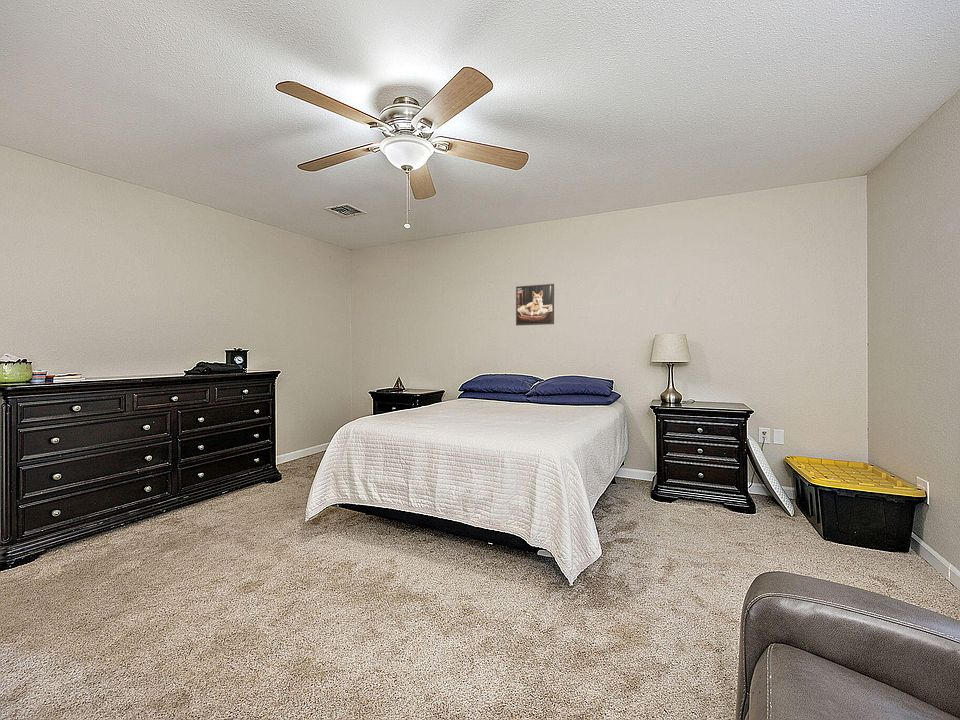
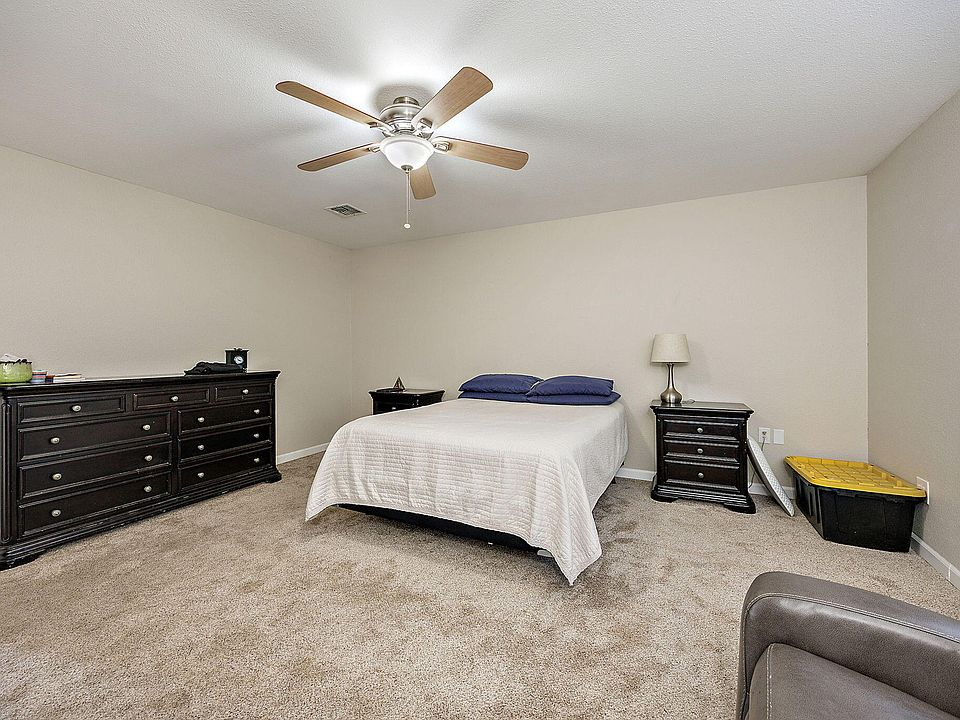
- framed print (534, 305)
